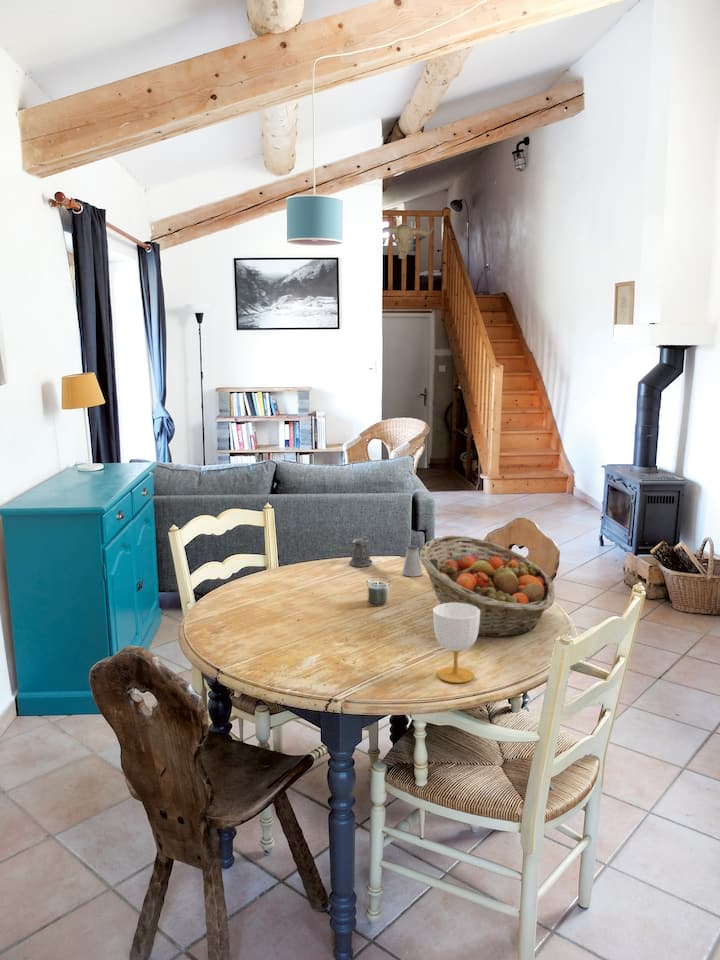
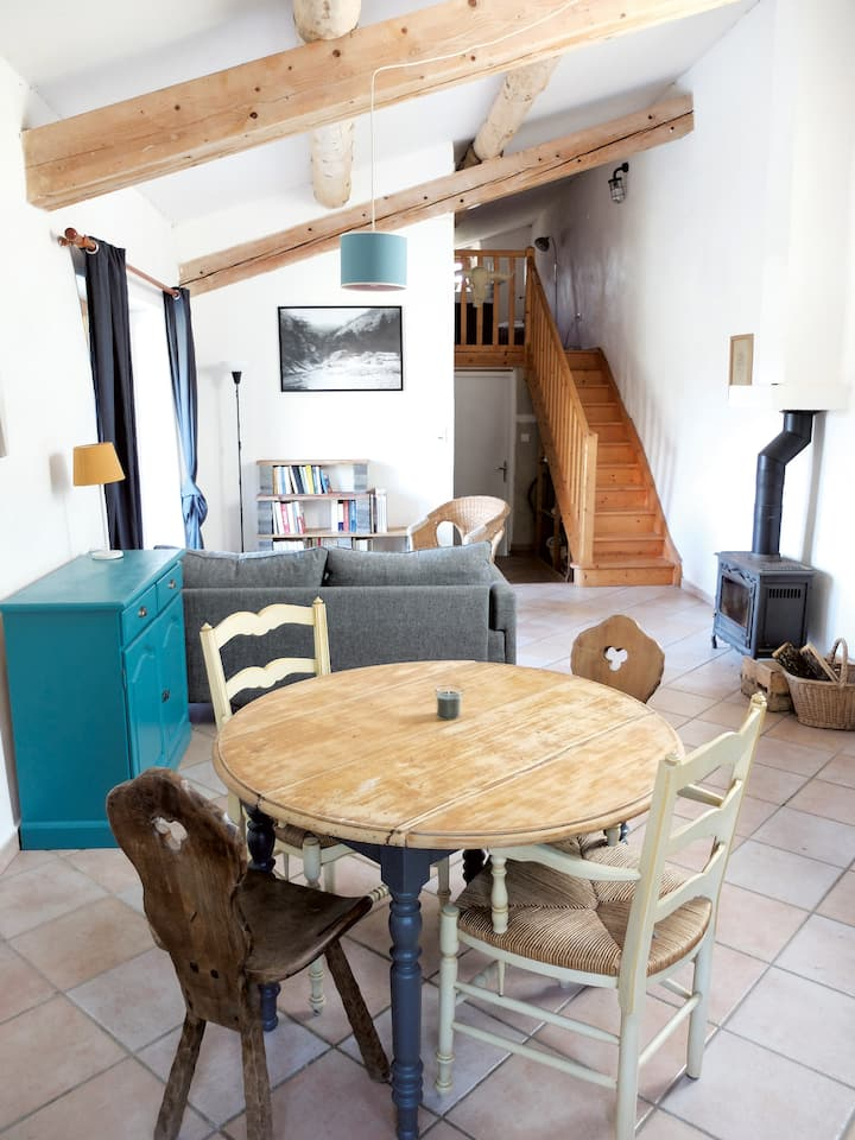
- fruit basket (487, 582)
- pepper shaker (358, 550)
- saltshaker (412, 559)
- cup (455, 643)
